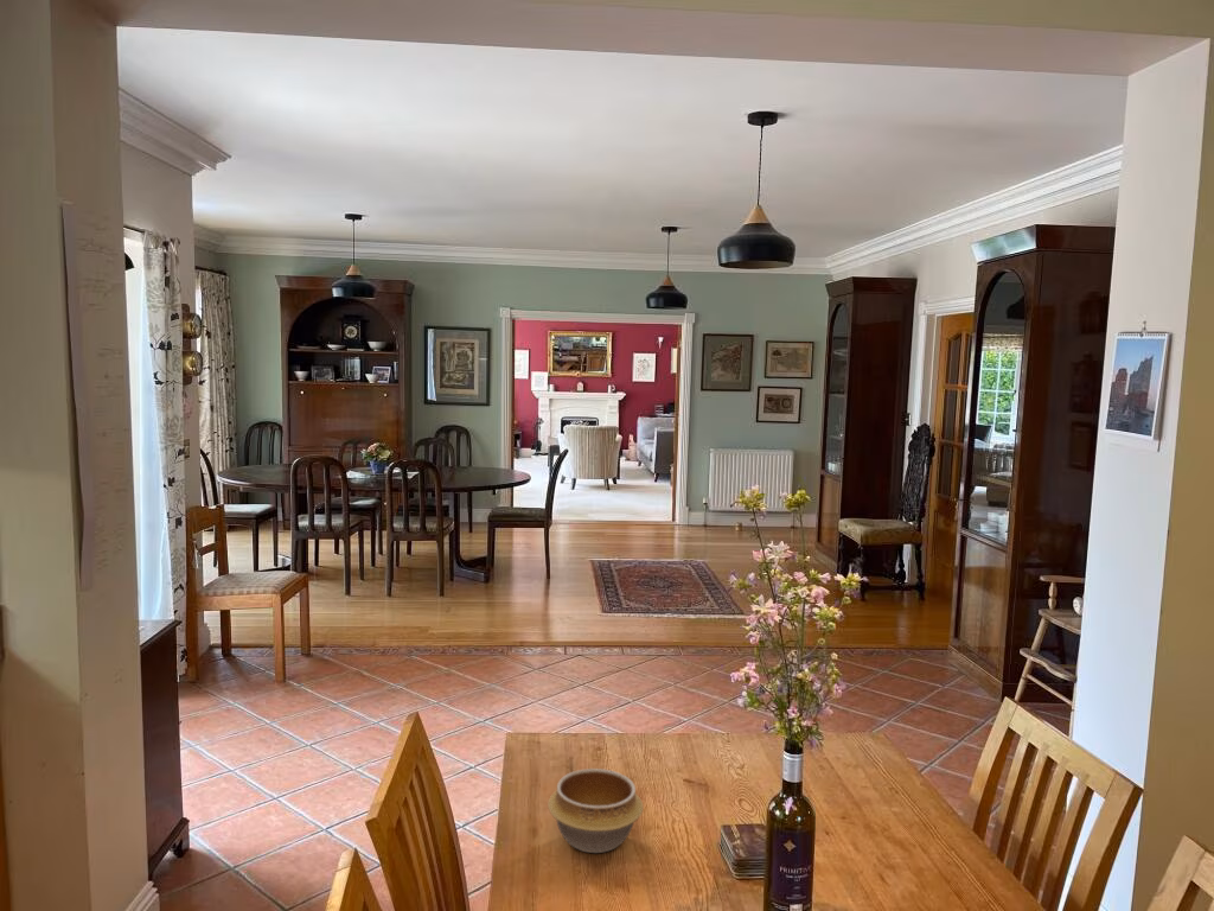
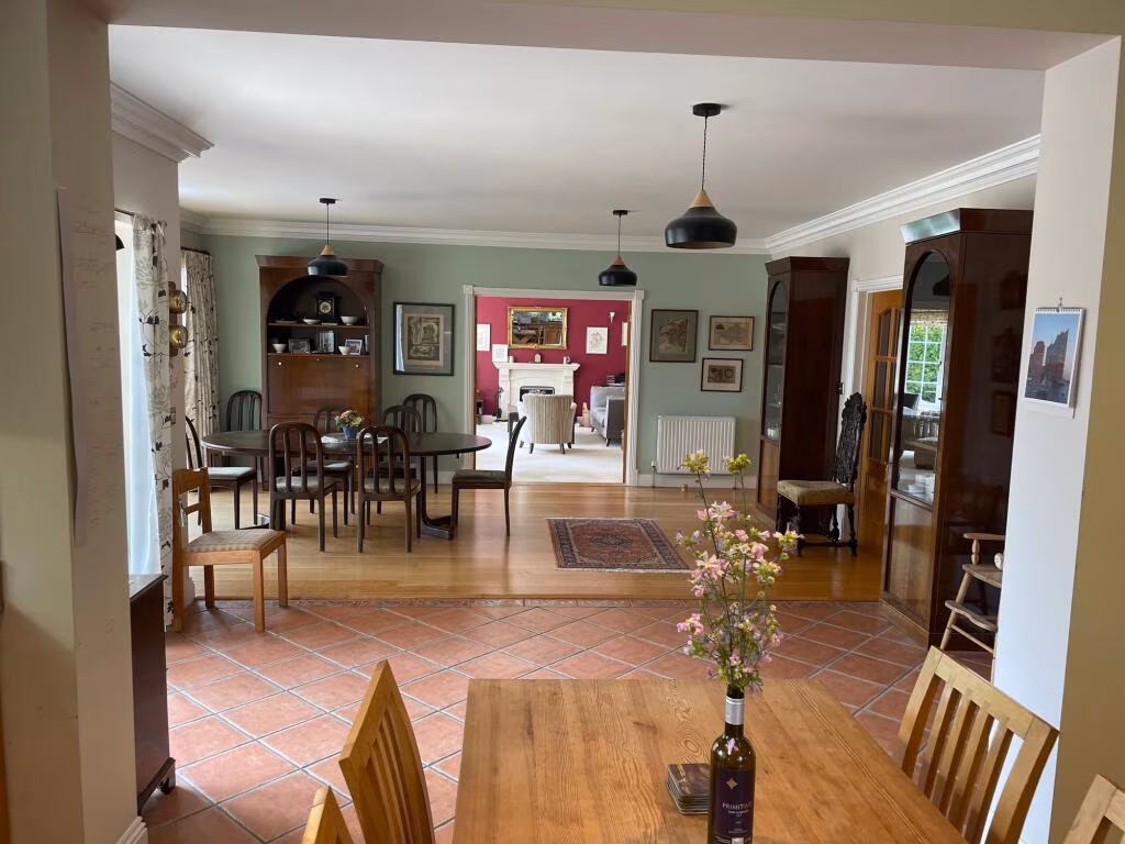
- bowl (595, 813)
